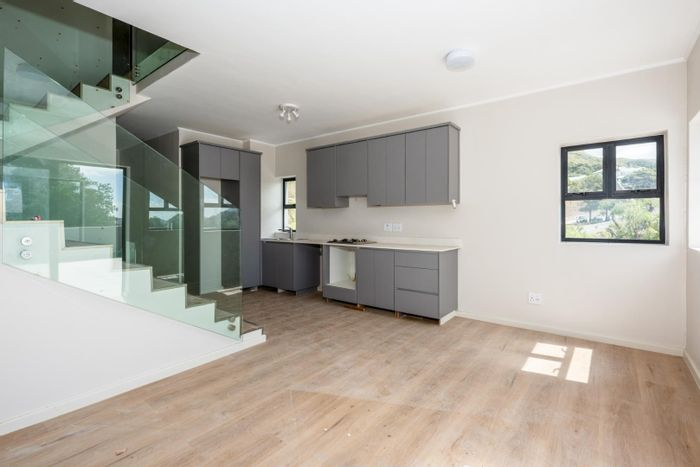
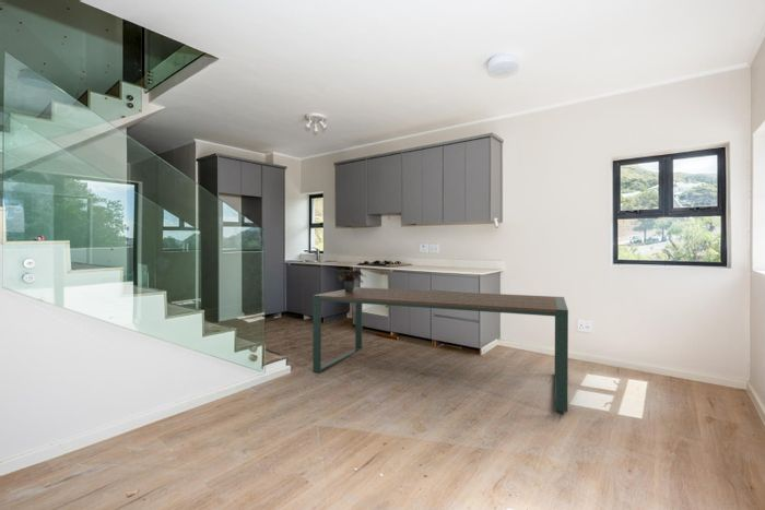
+ dining table (437, 308)
+ potted plant (349, 280)
